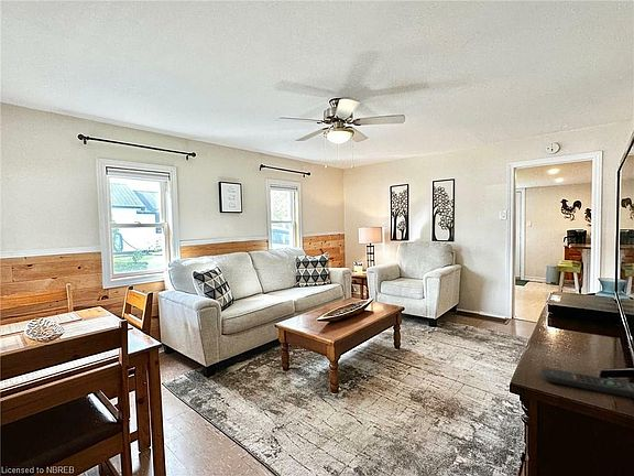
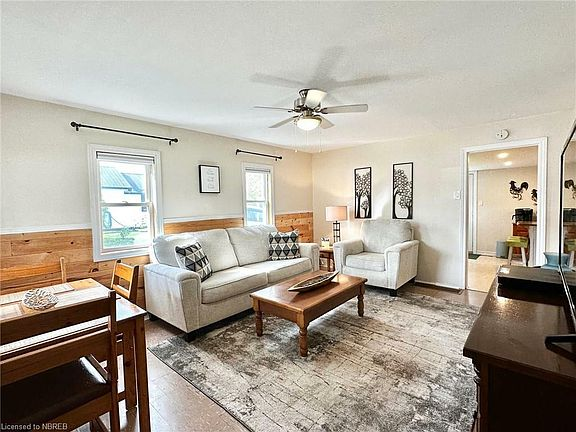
- remote control (591, 382)
